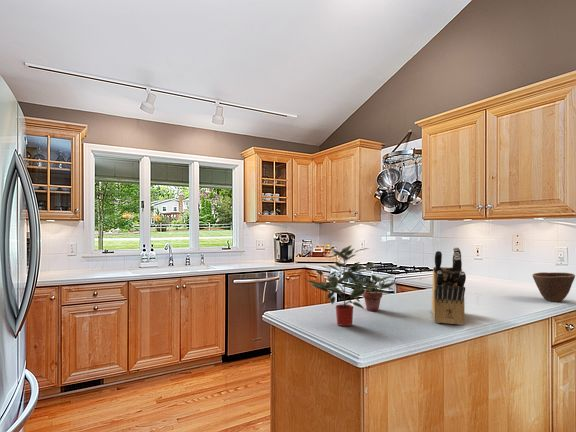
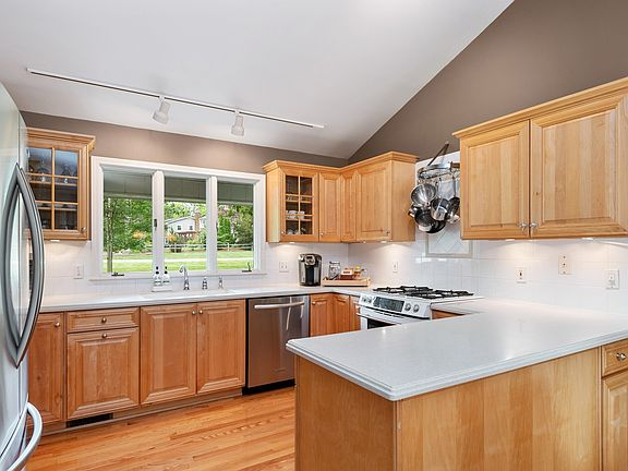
- knife block (447, 282)
- potted succulent (372, 296)
- bowl (553, 286)
- potted plant (353, 286)
